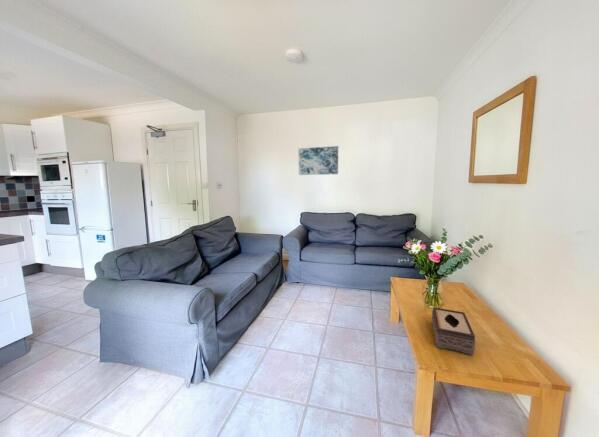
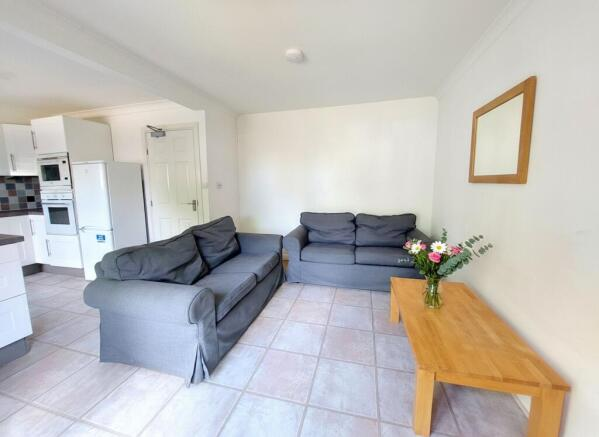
- tissue box (451, 328)
- wall art (318, 161)
